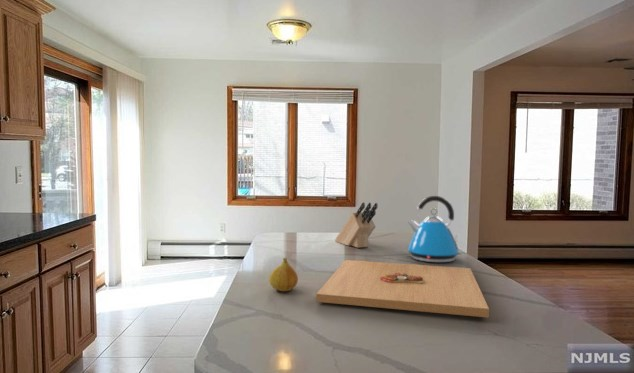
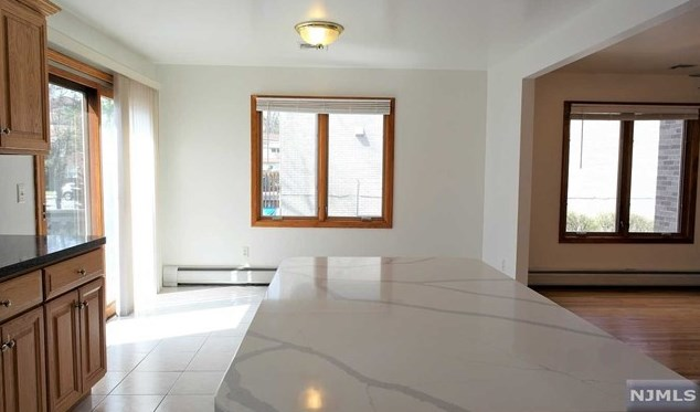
- platter (402, 280)
- fruit (283, 273)
- knife block (356, 222)
- kettle (435, 226)
